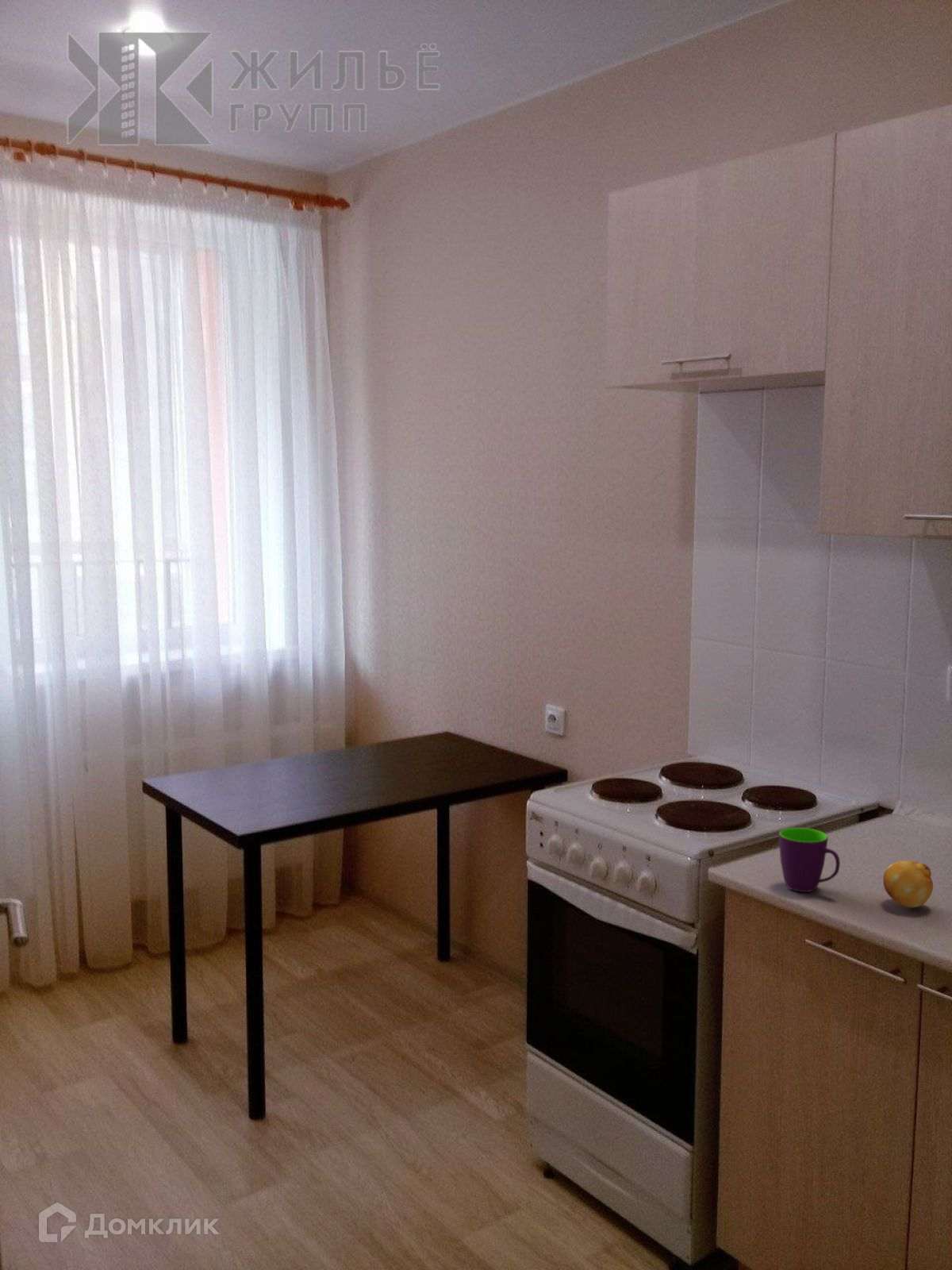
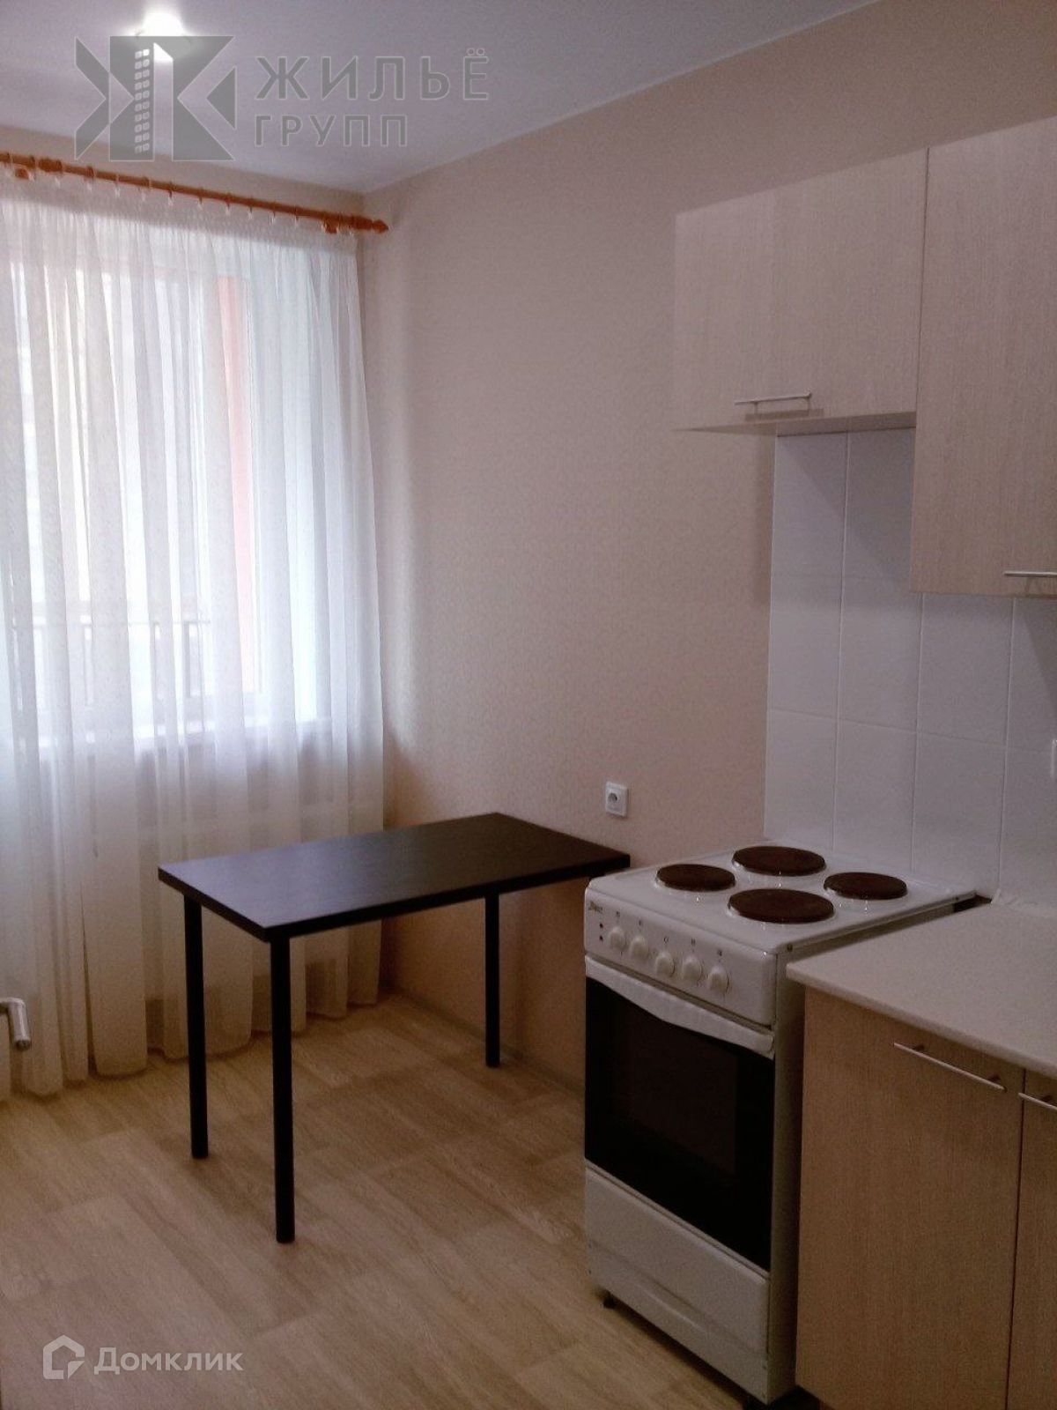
- fruit (907, 883)
- mug (809, 863)
